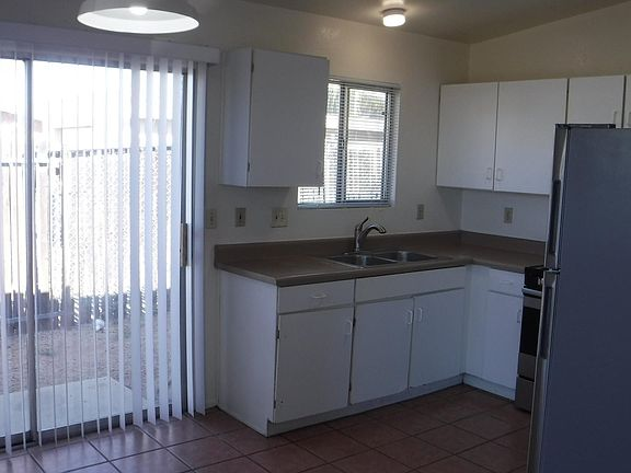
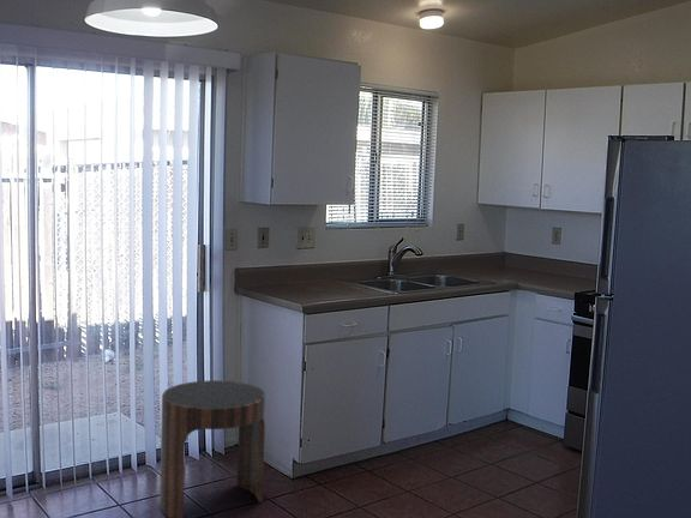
+ side table (212, 428)
